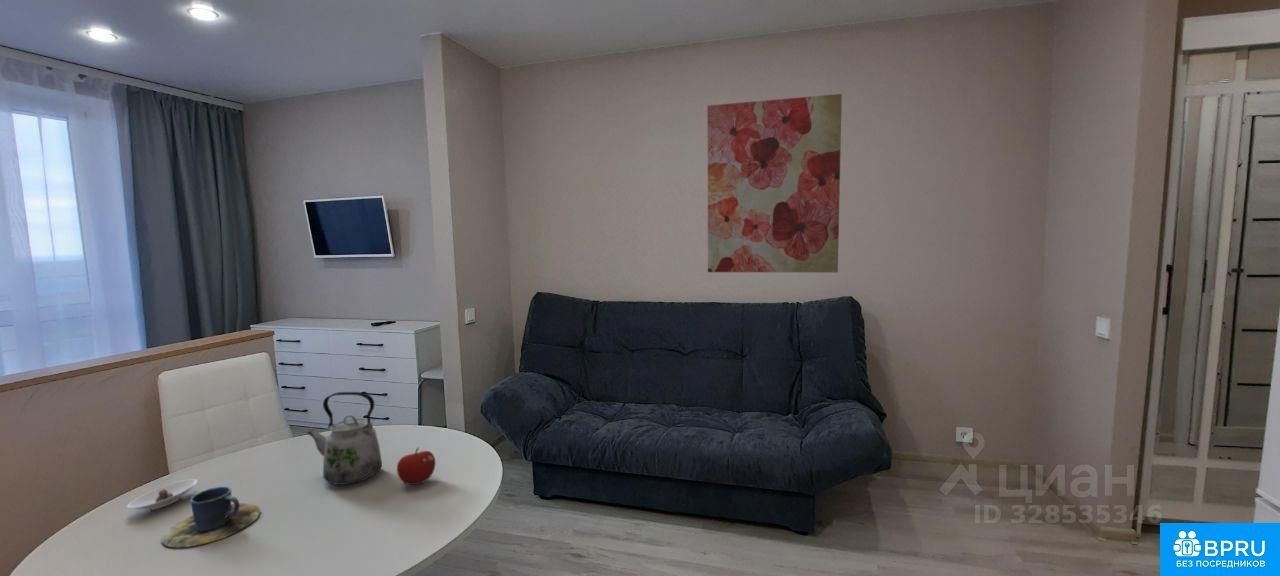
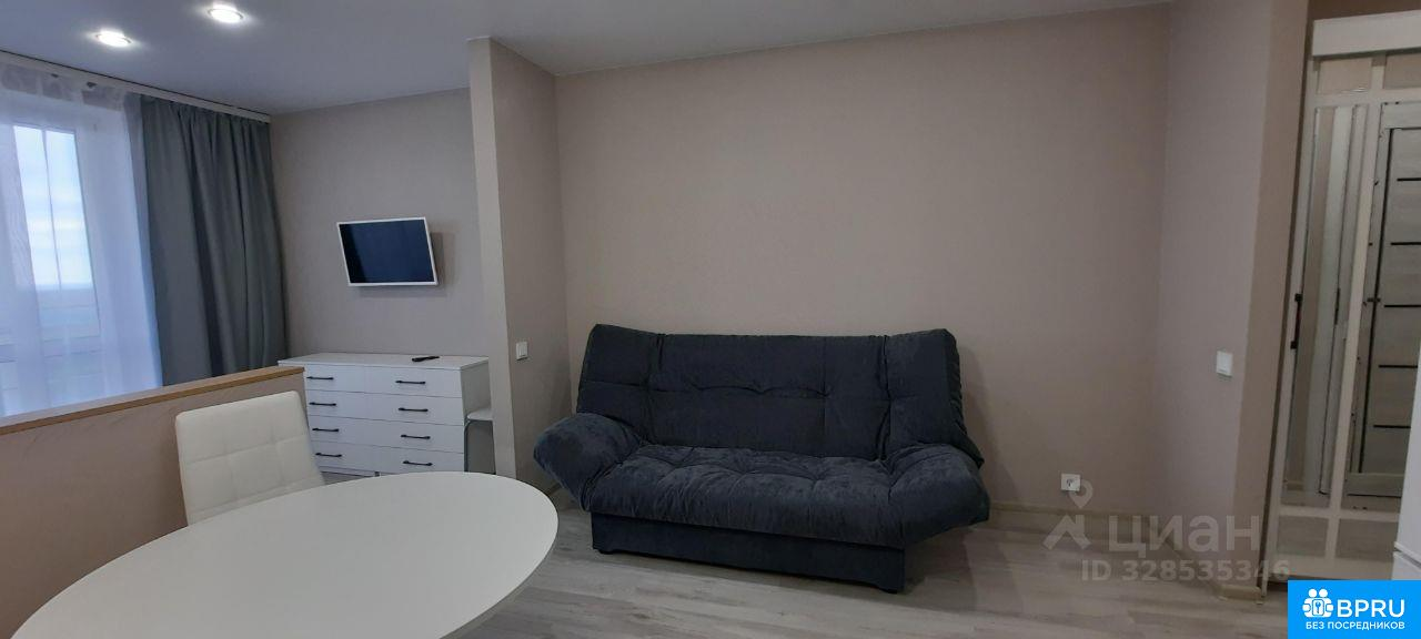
- saucer (164, 496)
- fruit (416, 465)
- wall art (771, 187)
- kettle (341, 434)
- cup (211, 509)
